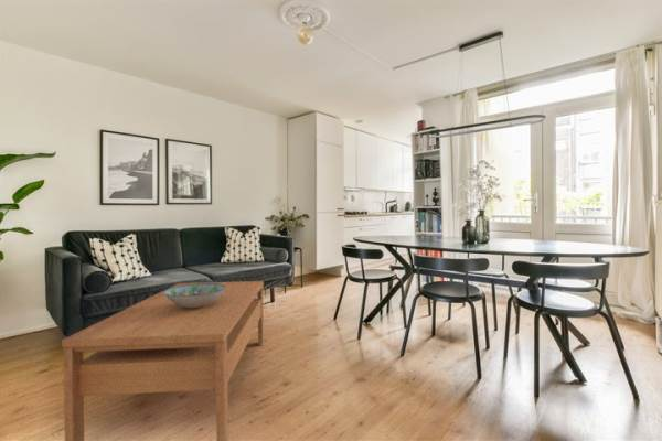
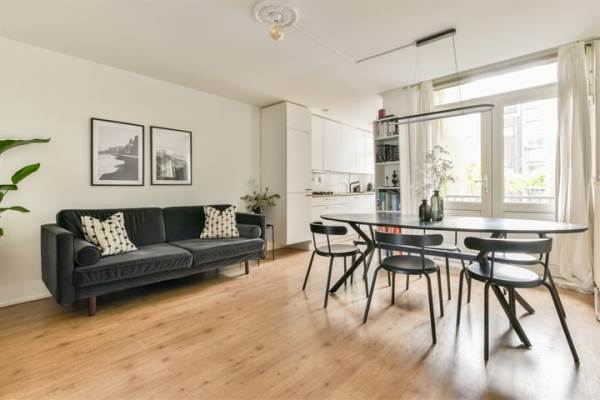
- decorative bowl (195, 297)
- coffee table (194, 342)
